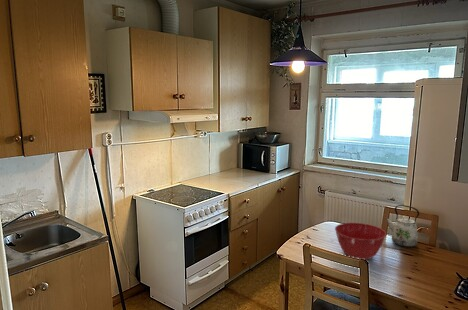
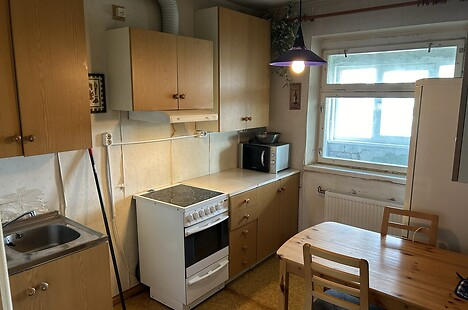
- mixing bowl (359, 242)
- kettle (401, 224)
